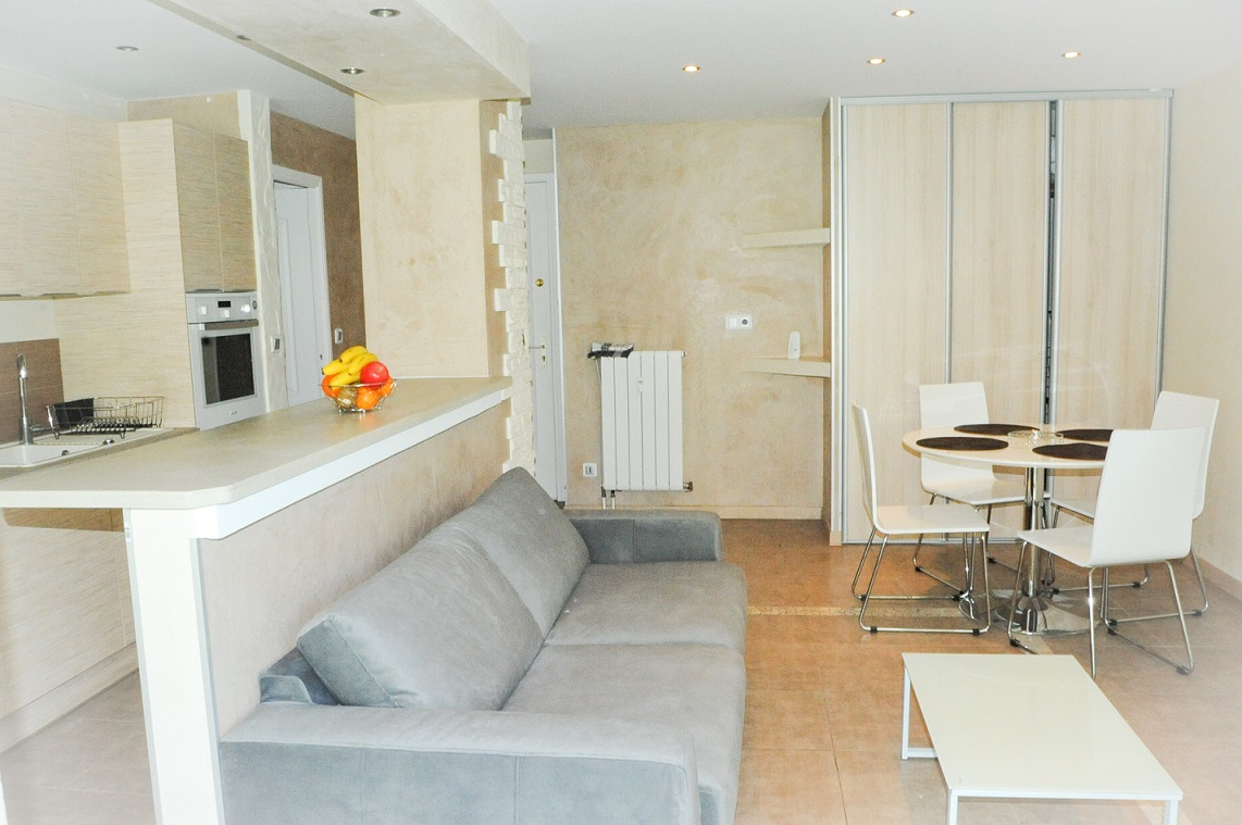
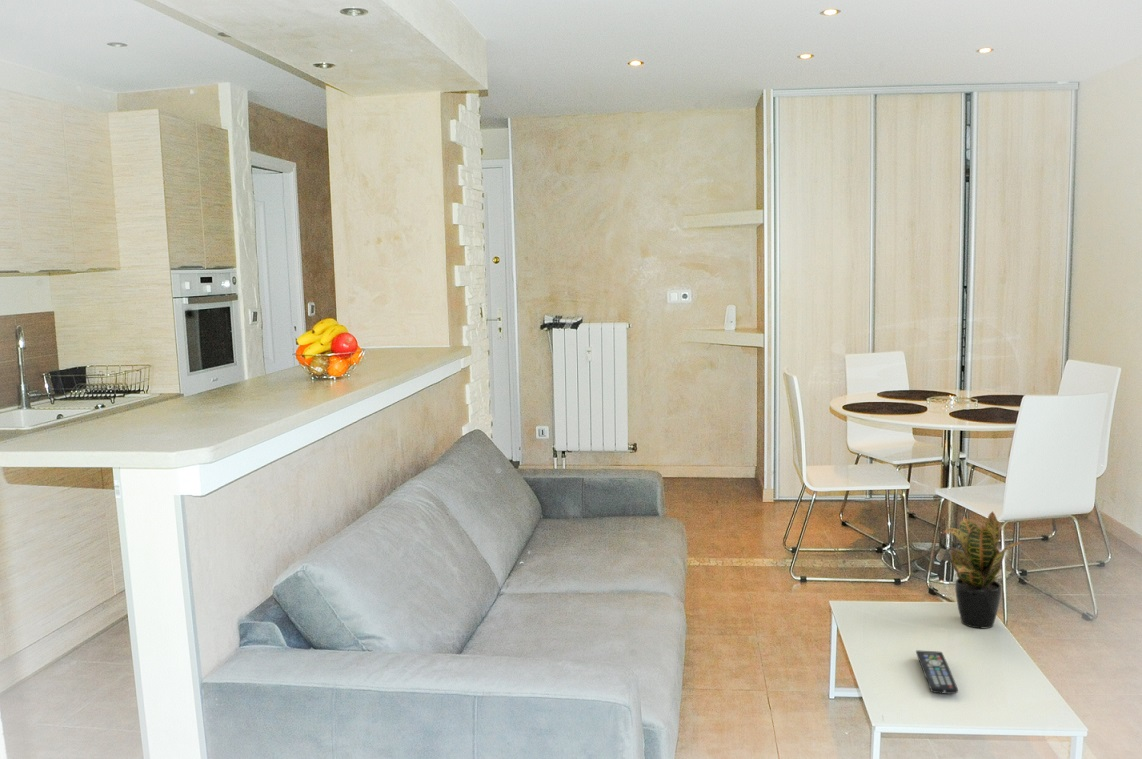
+ potted plant (975, 565)
+ remote control (935, 670)
